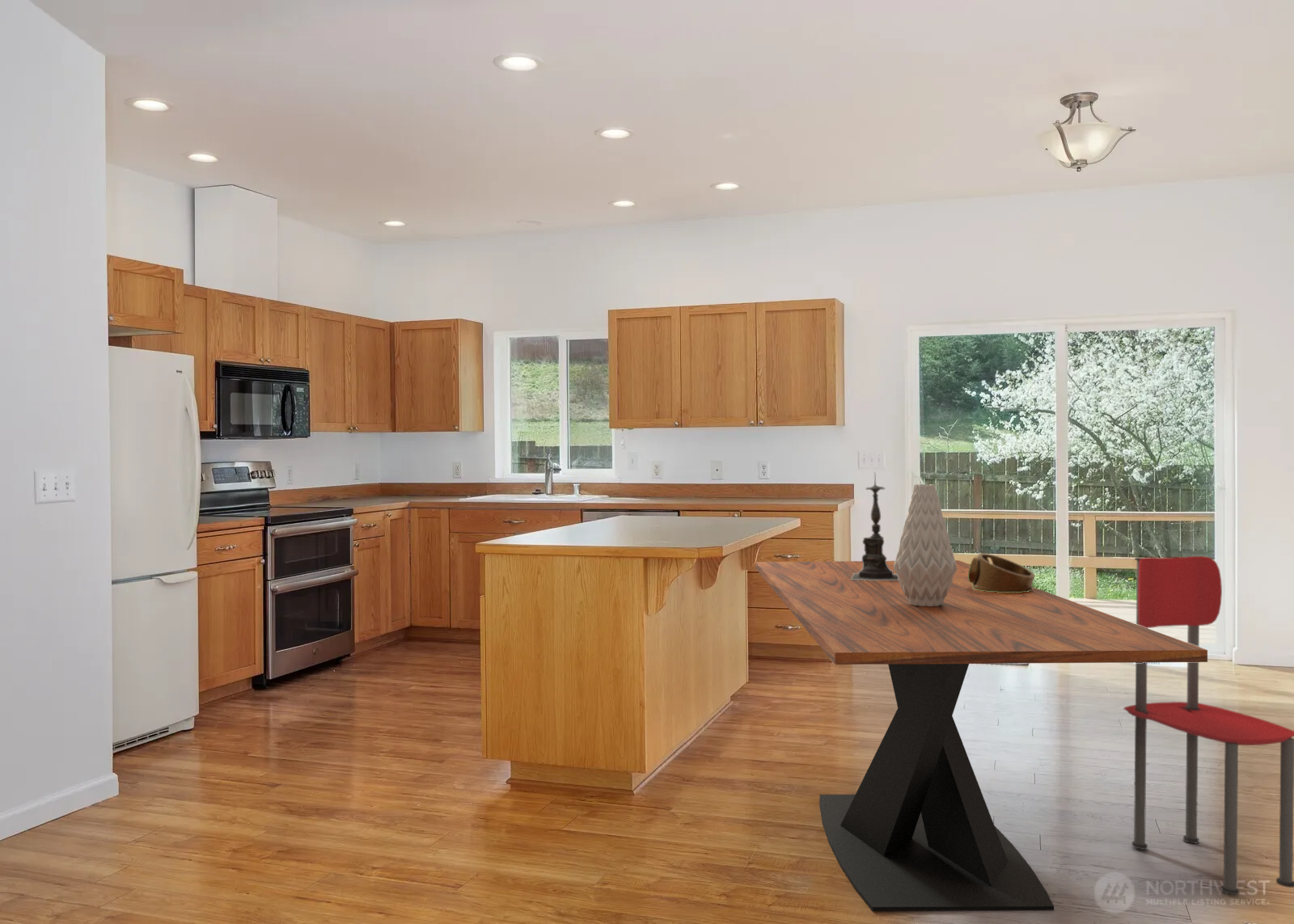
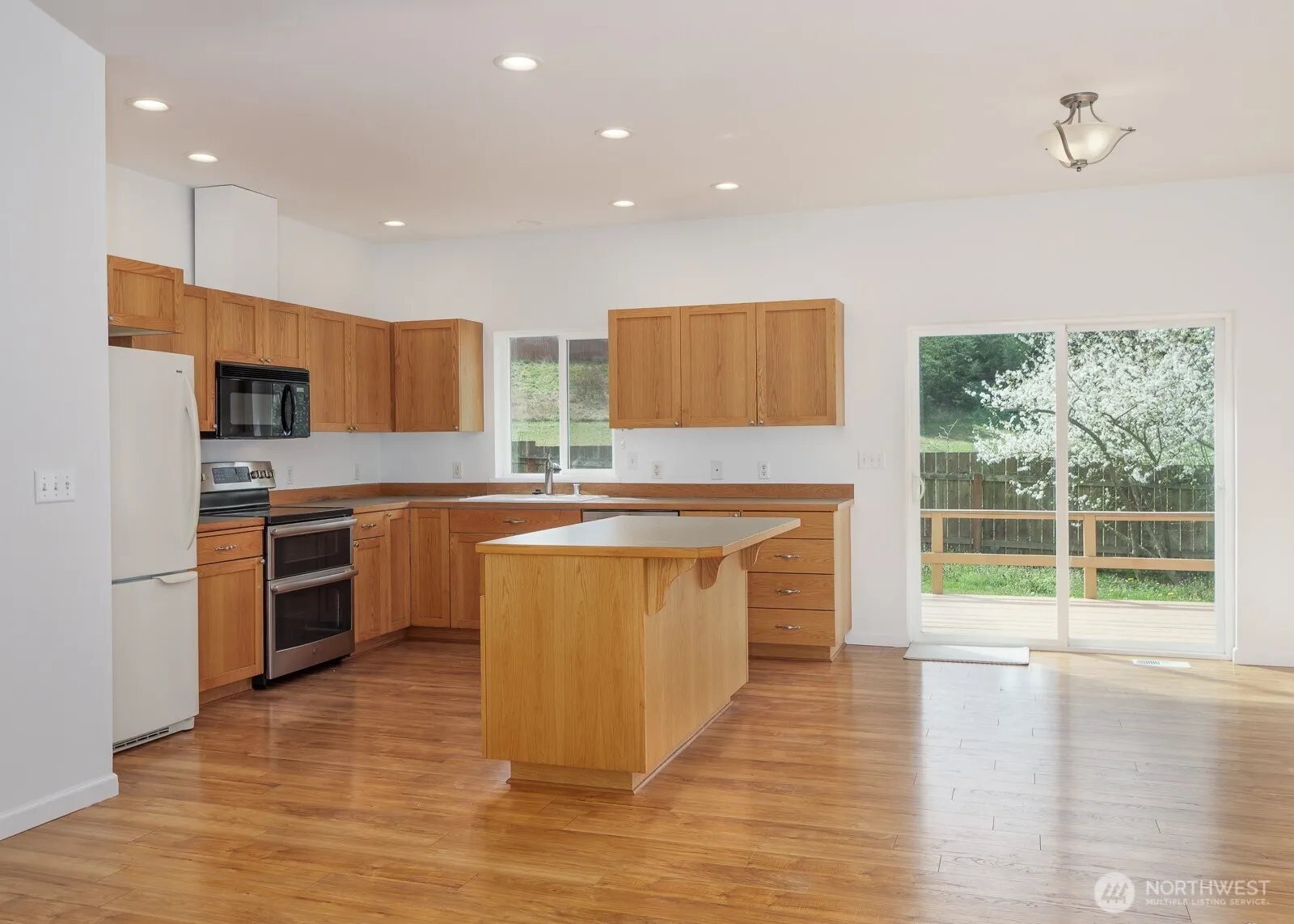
- dining chair (1206, 711)
- dining table (916, 719)
- candle holder (877, 524)
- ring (1001, 571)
- vase (924, 543)
